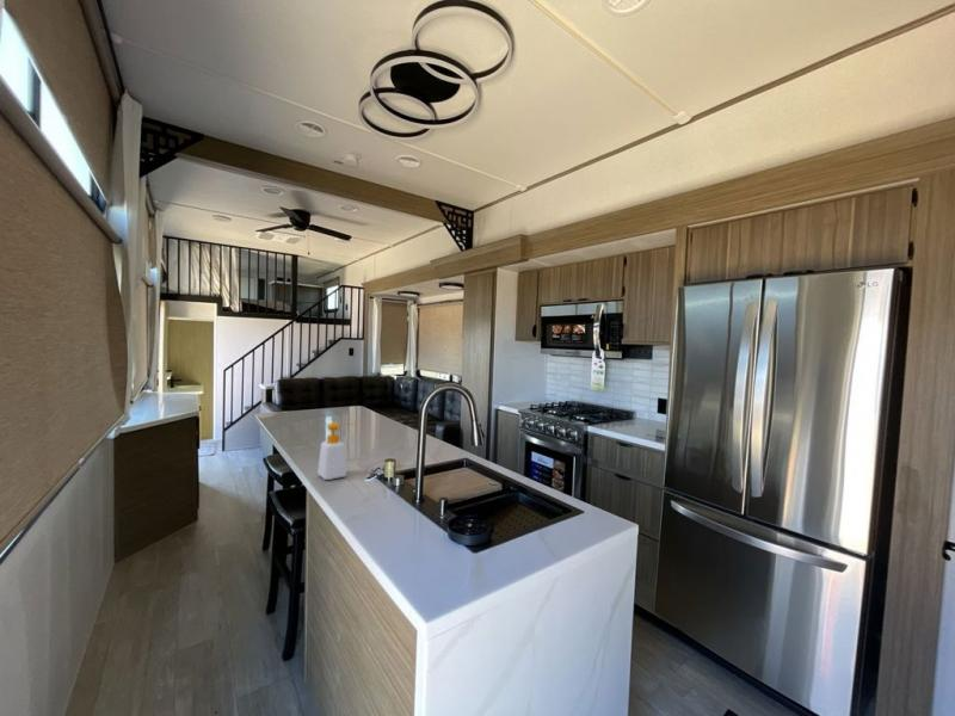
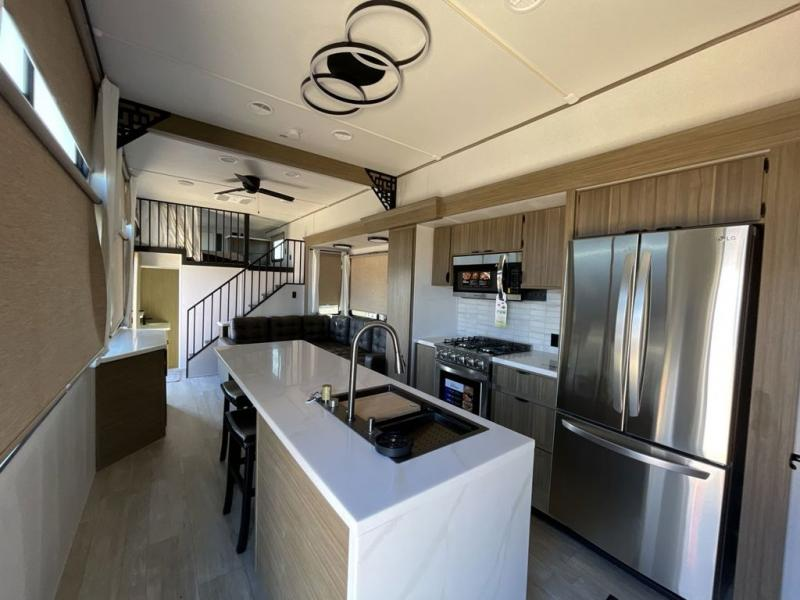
- soap bottle (338, 449)
